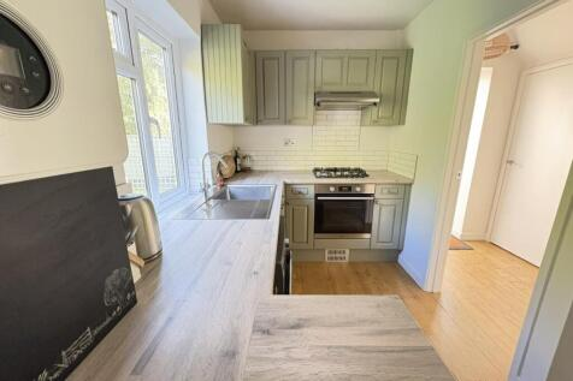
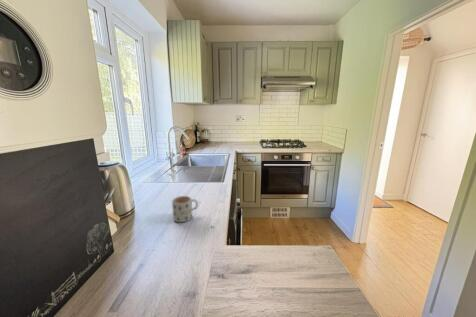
+ mug (185, 207)
